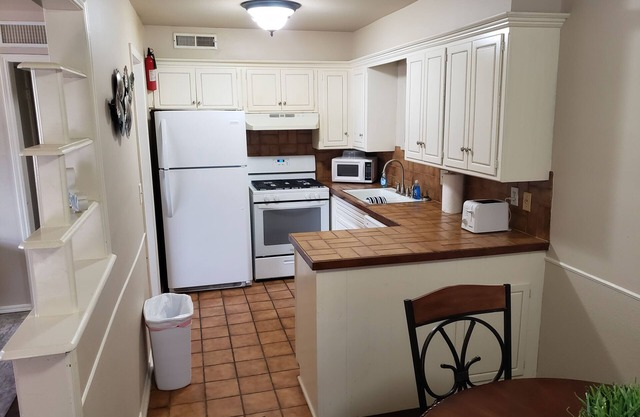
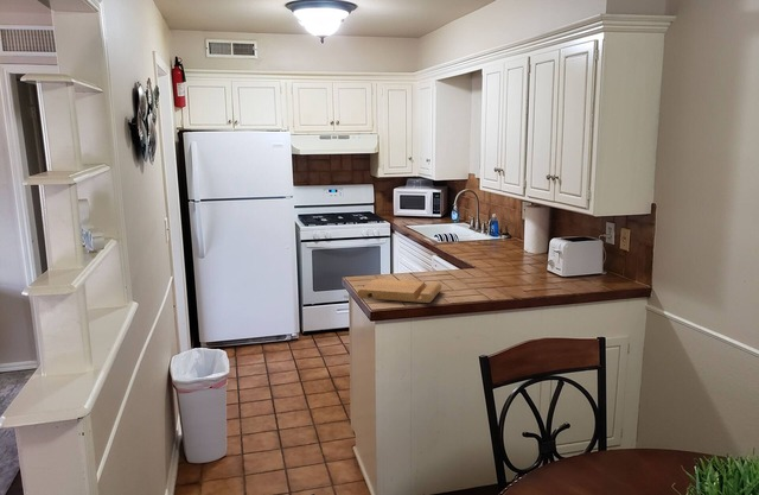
+ cutting board (400, 290)
